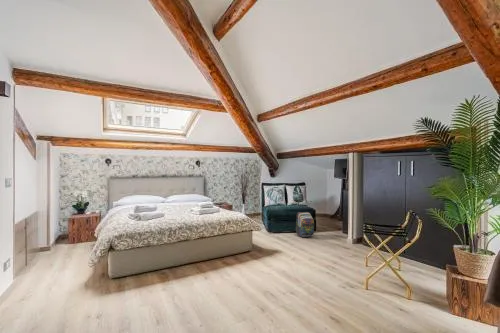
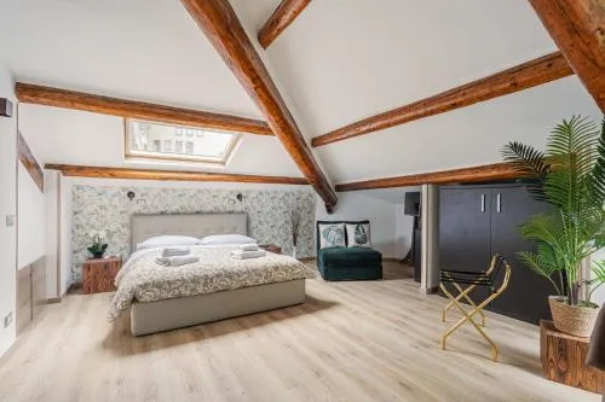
- backpack (304, 224)
